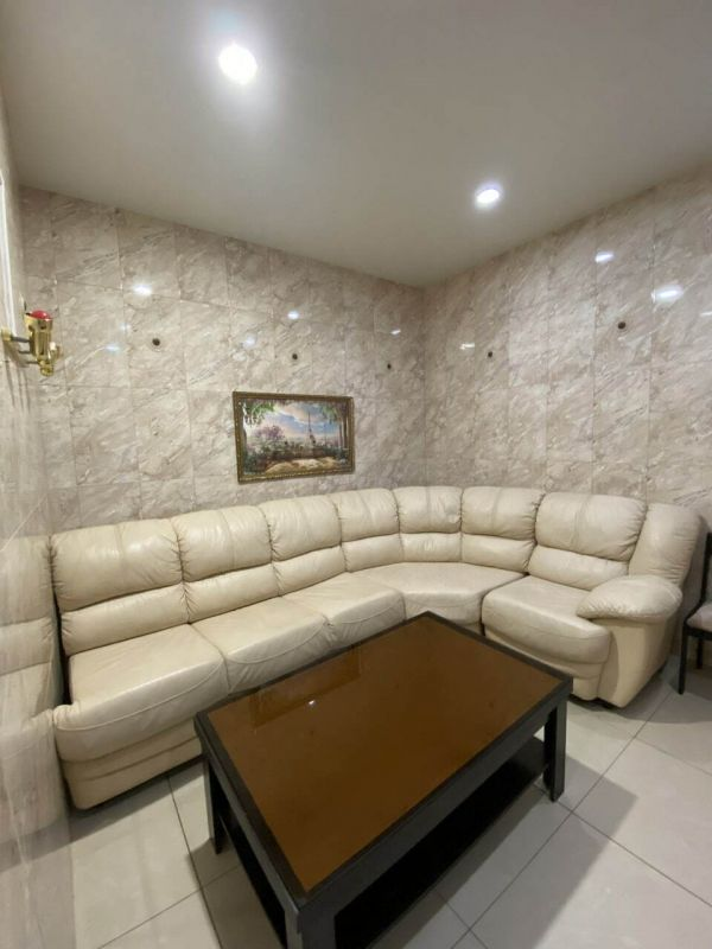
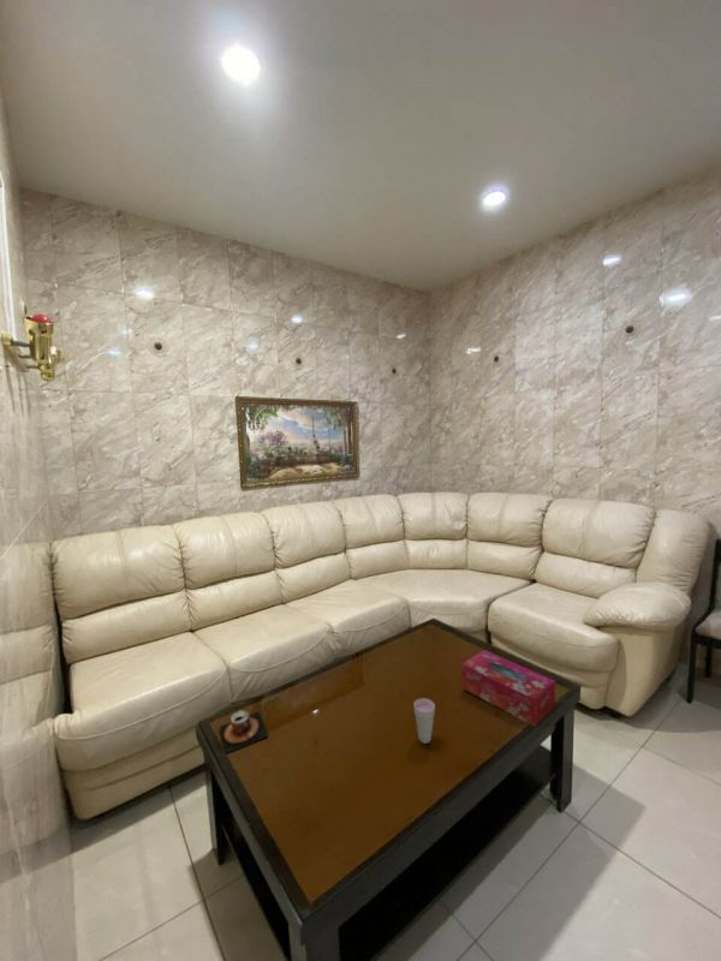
+ teacup (243, 723)
+ tissue box (506, 684)
+ cup (424, 722)
